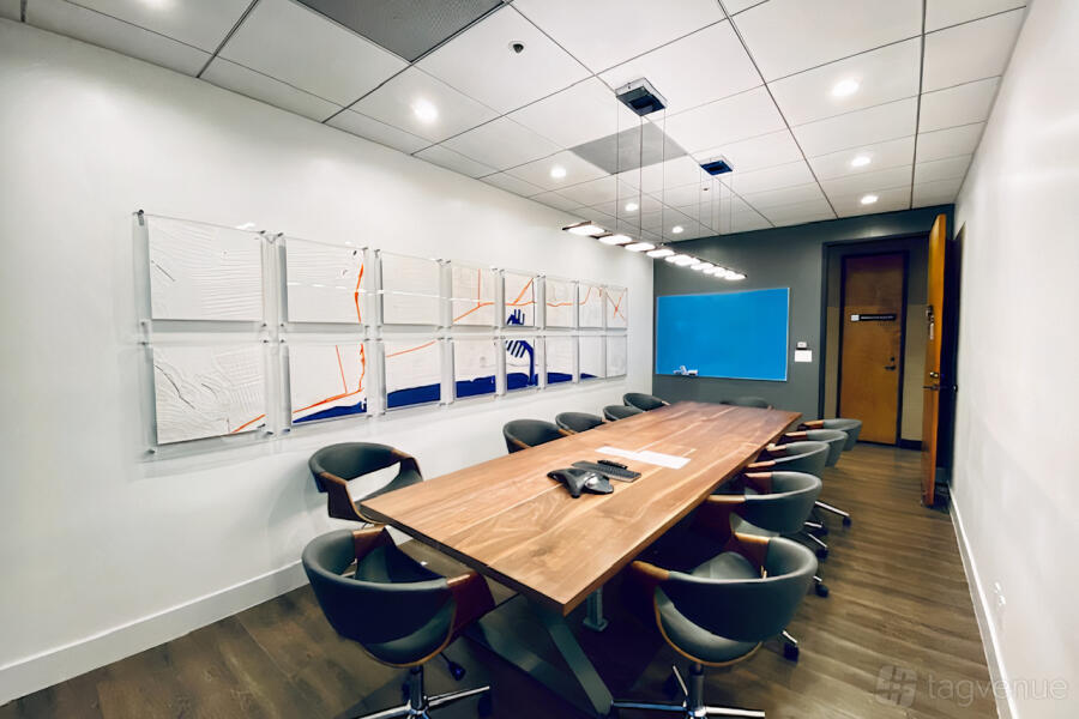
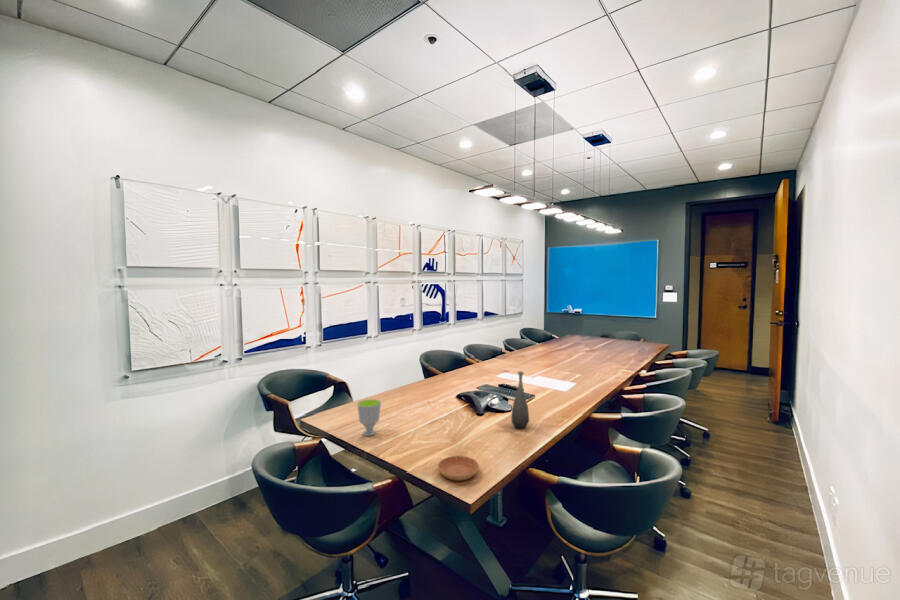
+ bottle (519, 398)
+ saucer (458, 468)
+ cup (369, 418)
